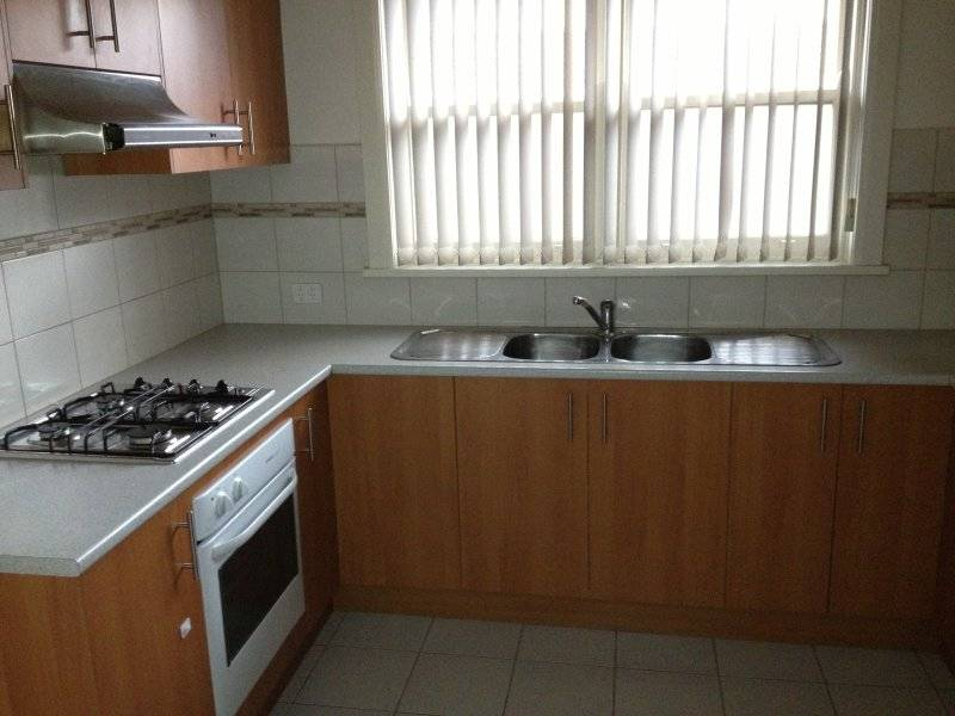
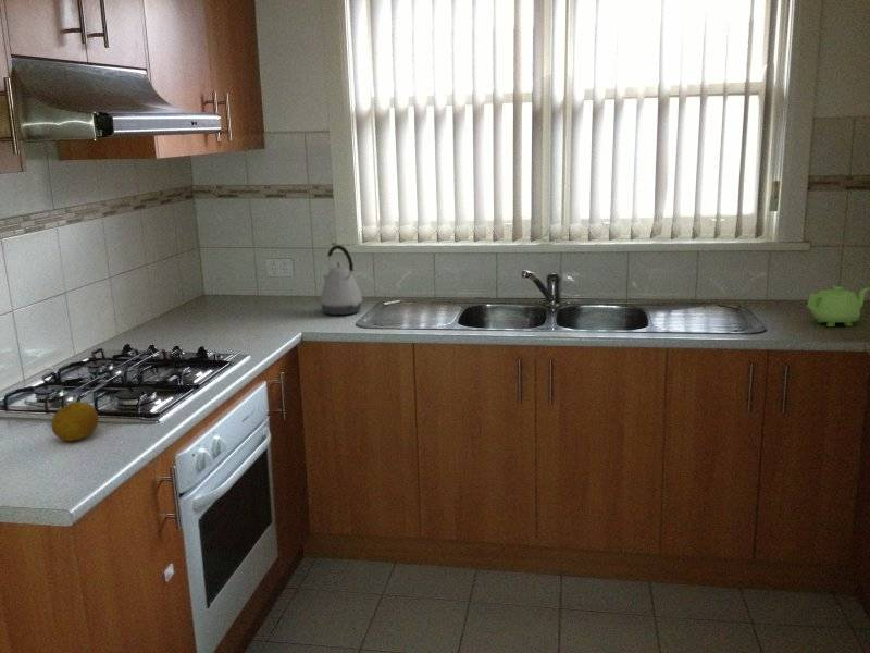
+ teapot (837, 305)
+ fruit (75, 420)
+ kettle (338, 279)
